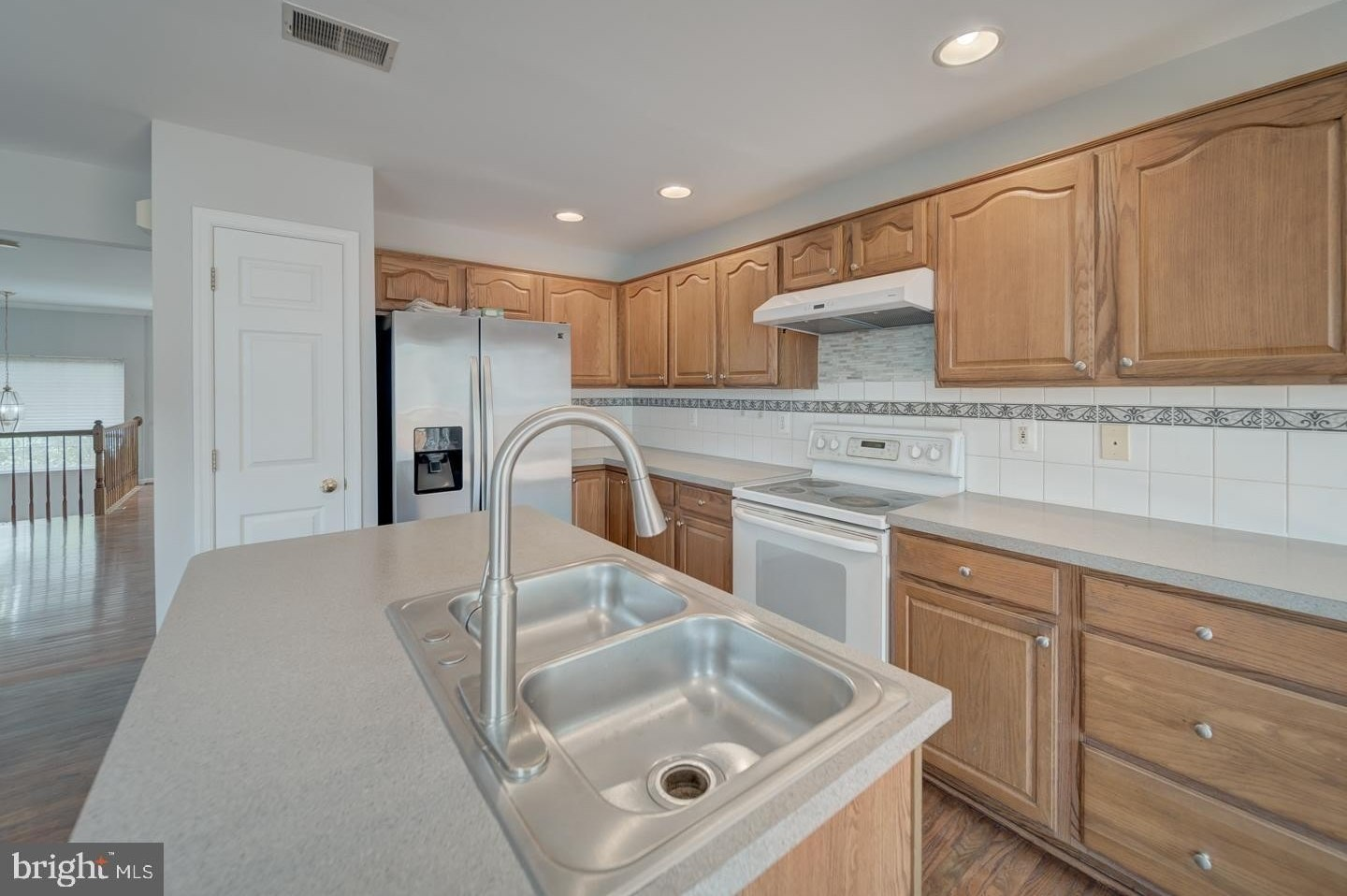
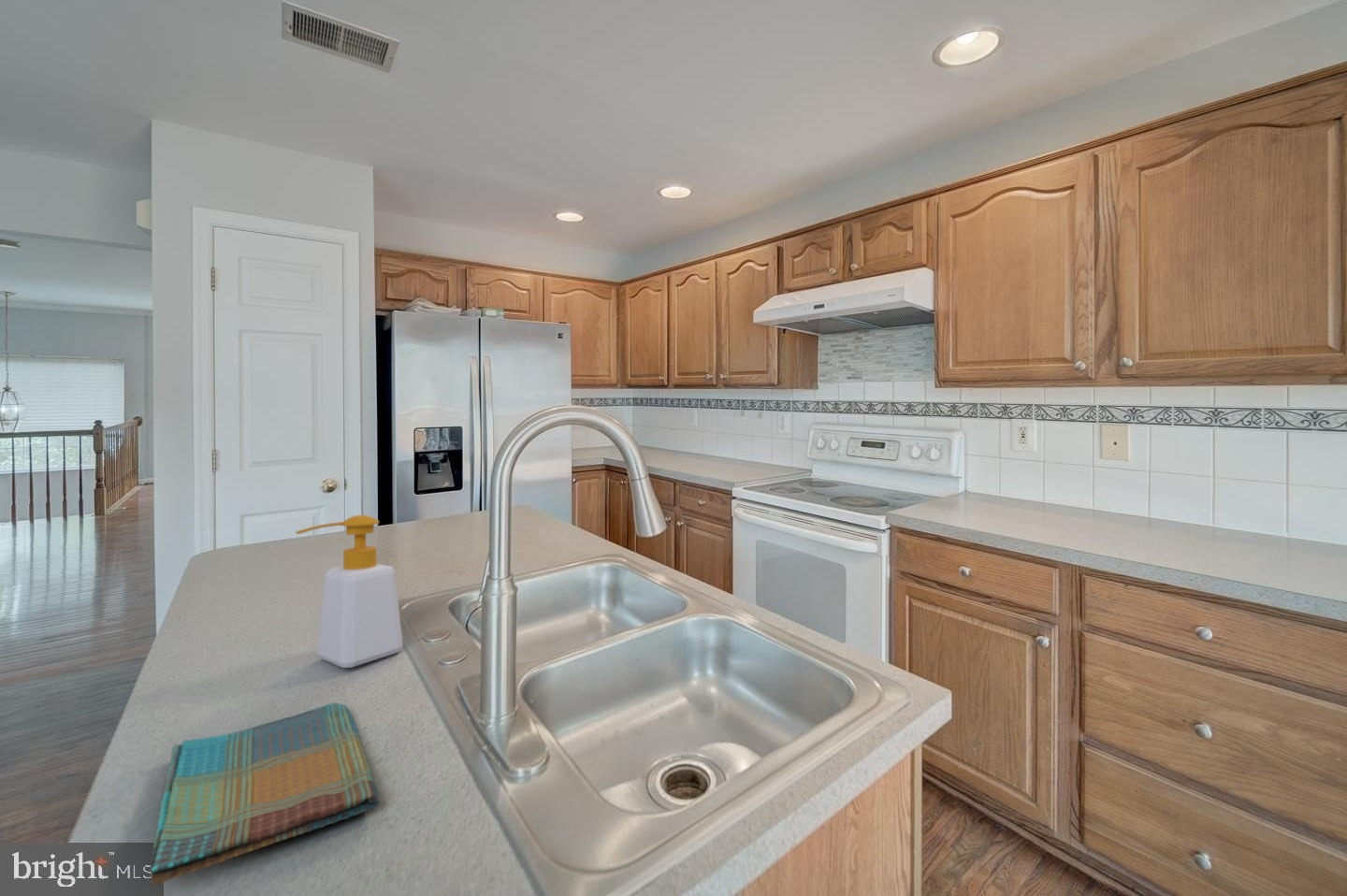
+ soap bottle (346, 588)
+ dish towel (270, 772)
